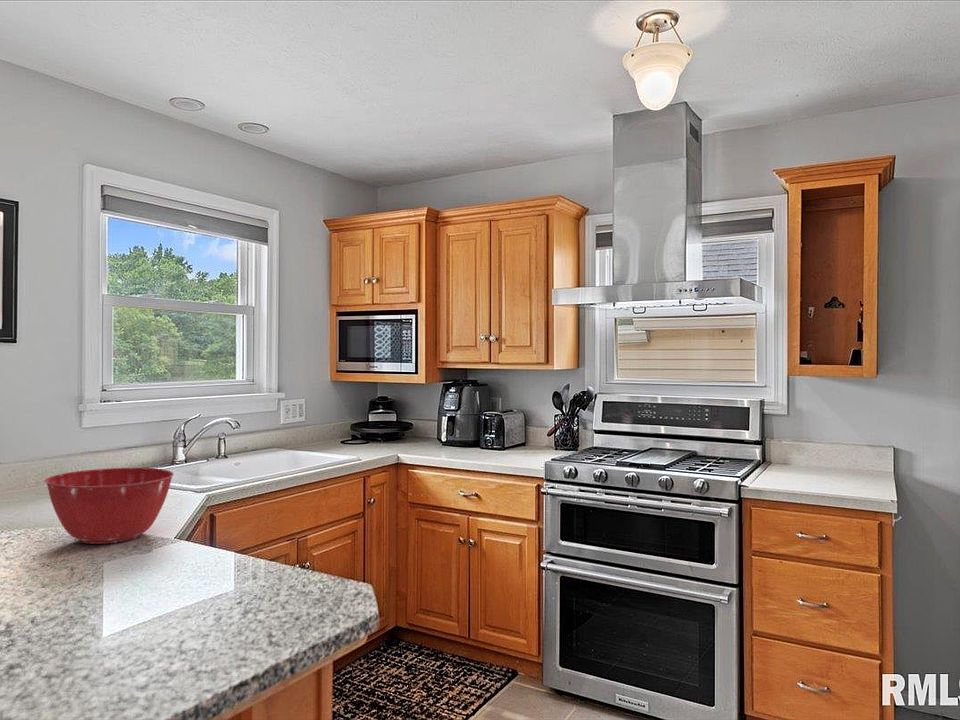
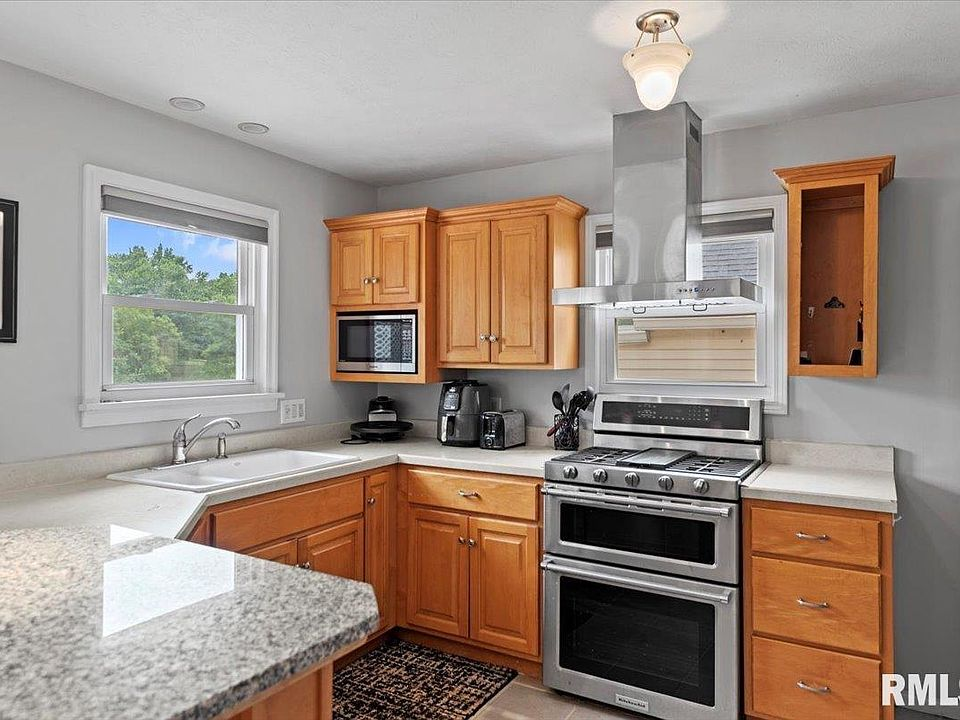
- mixing bowl (111, 506)
